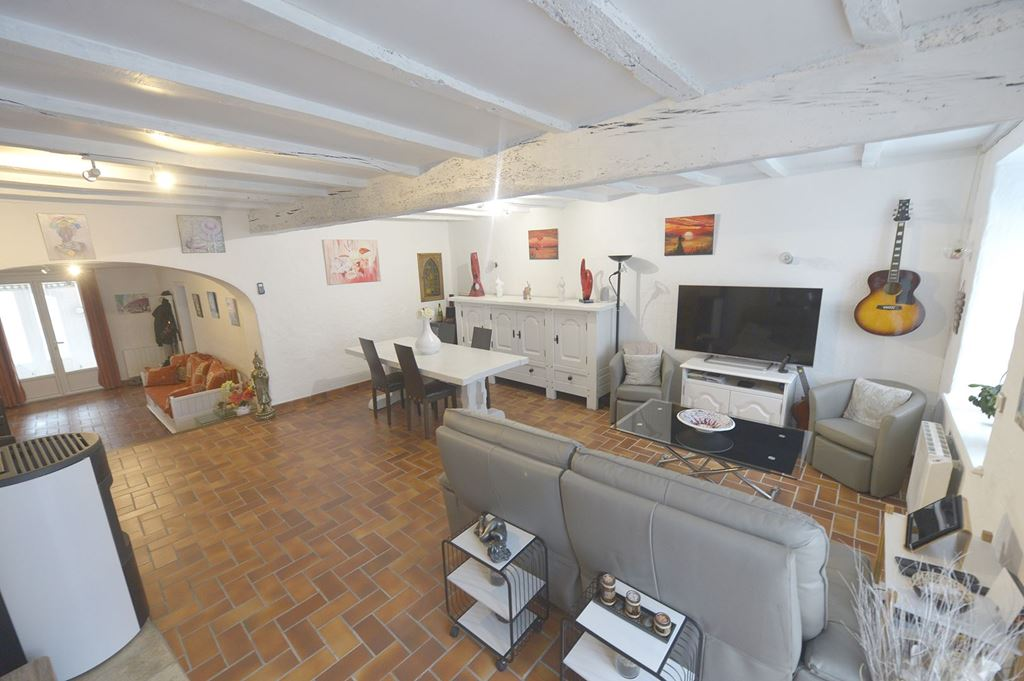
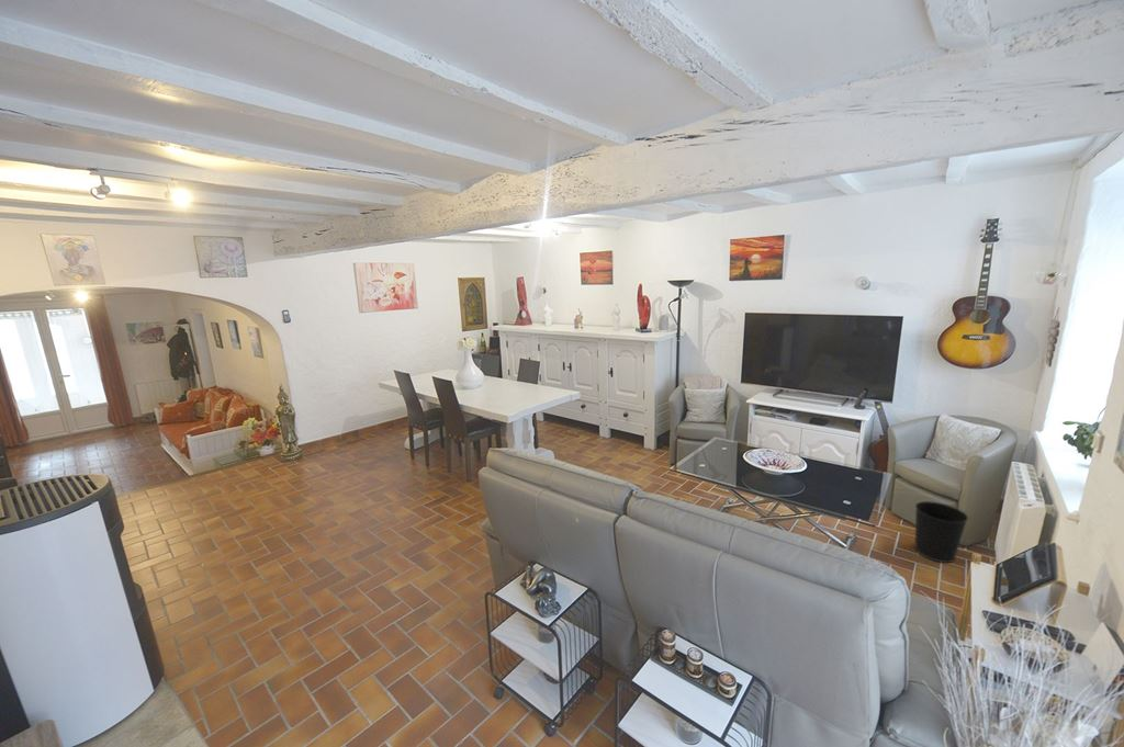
+ wastebasket (937, 532)
